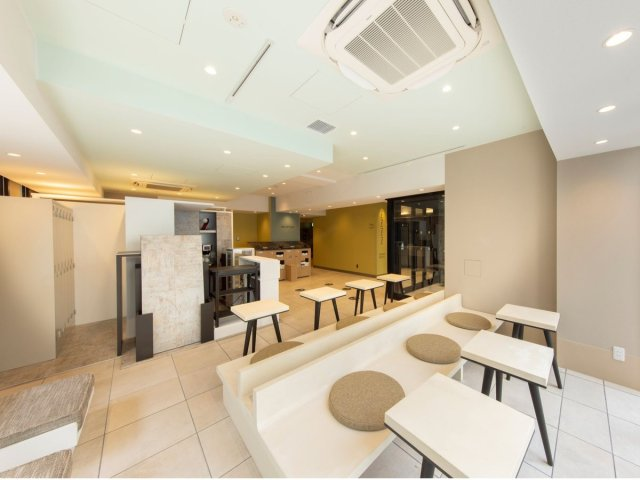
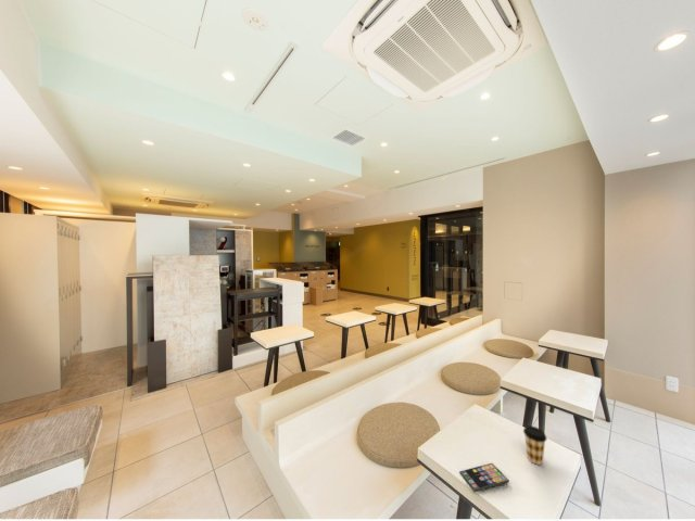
+ coffee cup (534, 445)
+ smartphone (483, 475)
